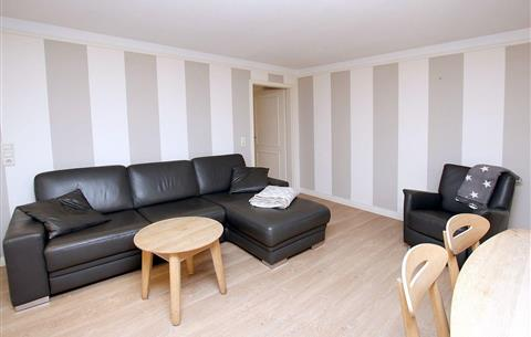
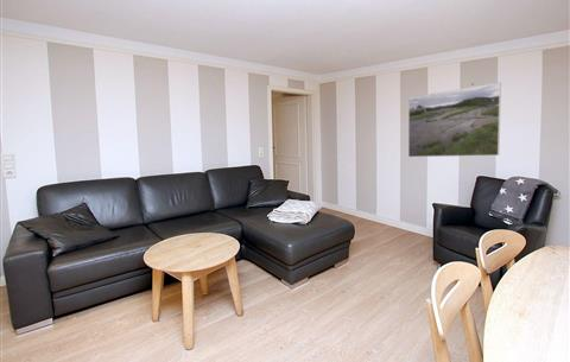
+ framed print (449, 123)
